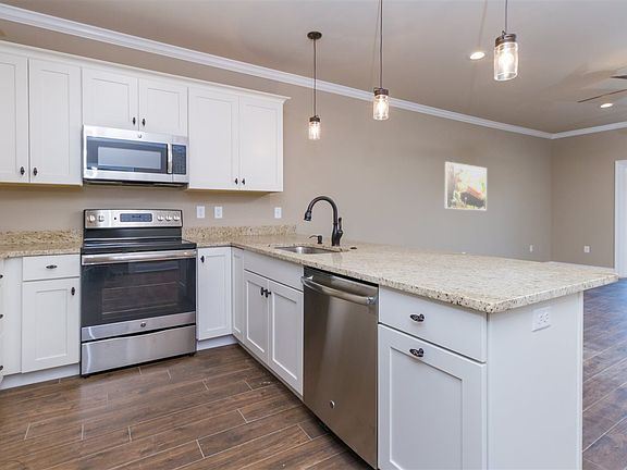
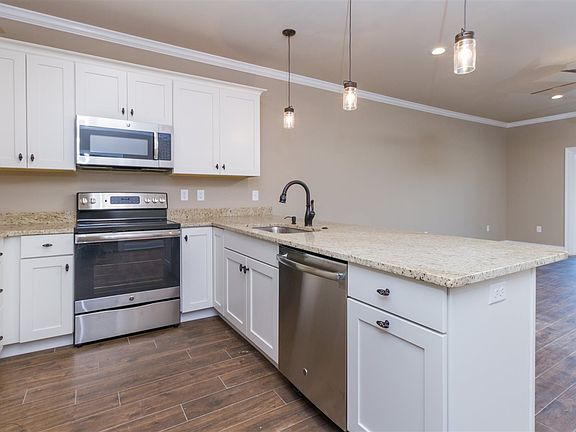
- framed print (466, 187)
